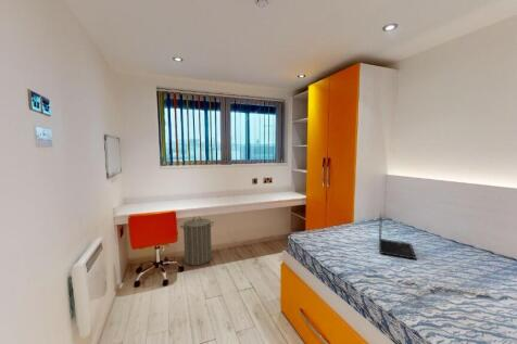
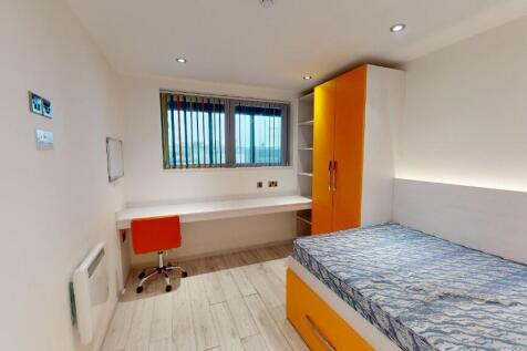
- laptop (395, 241)
- laundry hamper (198, 238)
